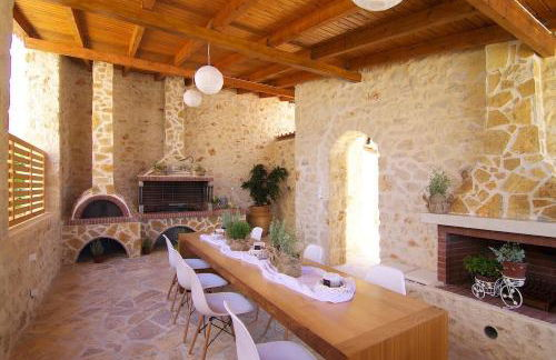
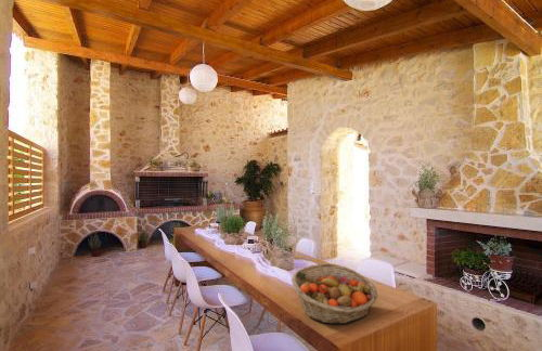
+ fruit basket (334, 291)
